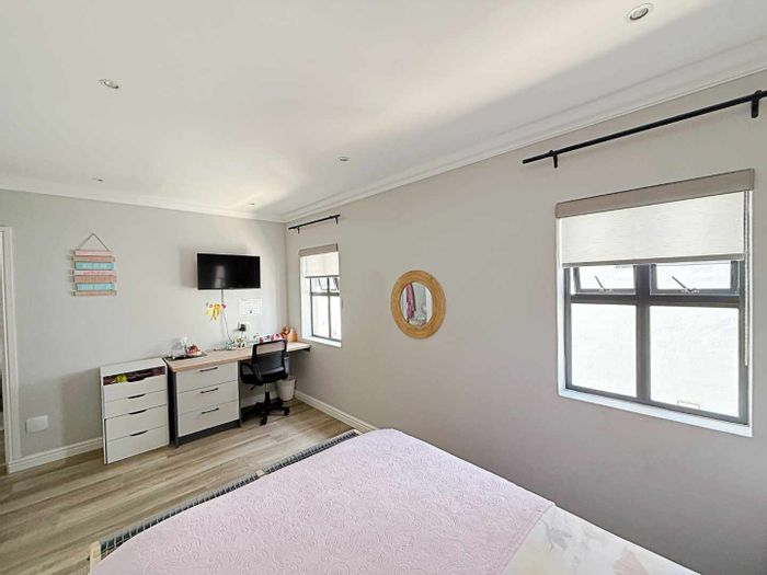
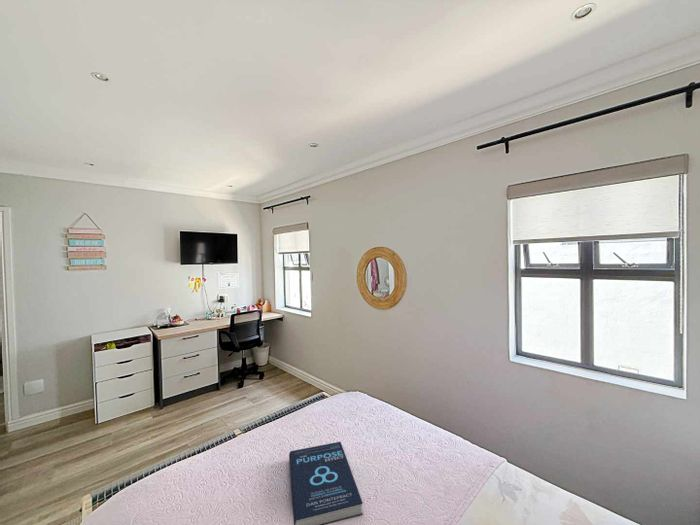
+ book (321, 479)
